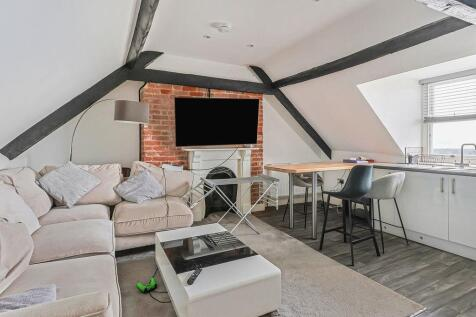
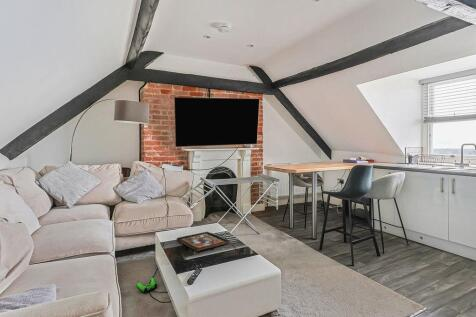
+ decorative tray (202, 240)
